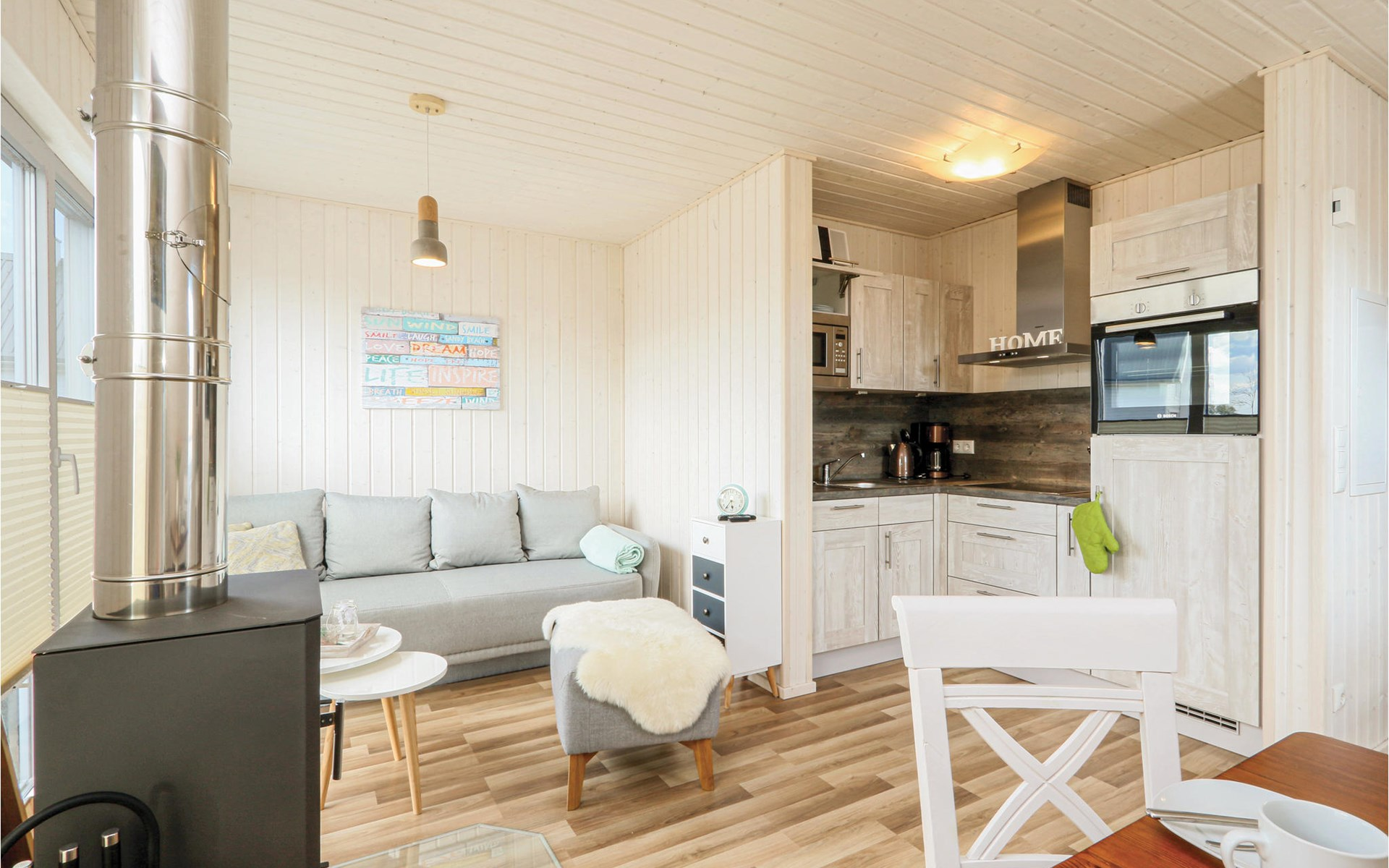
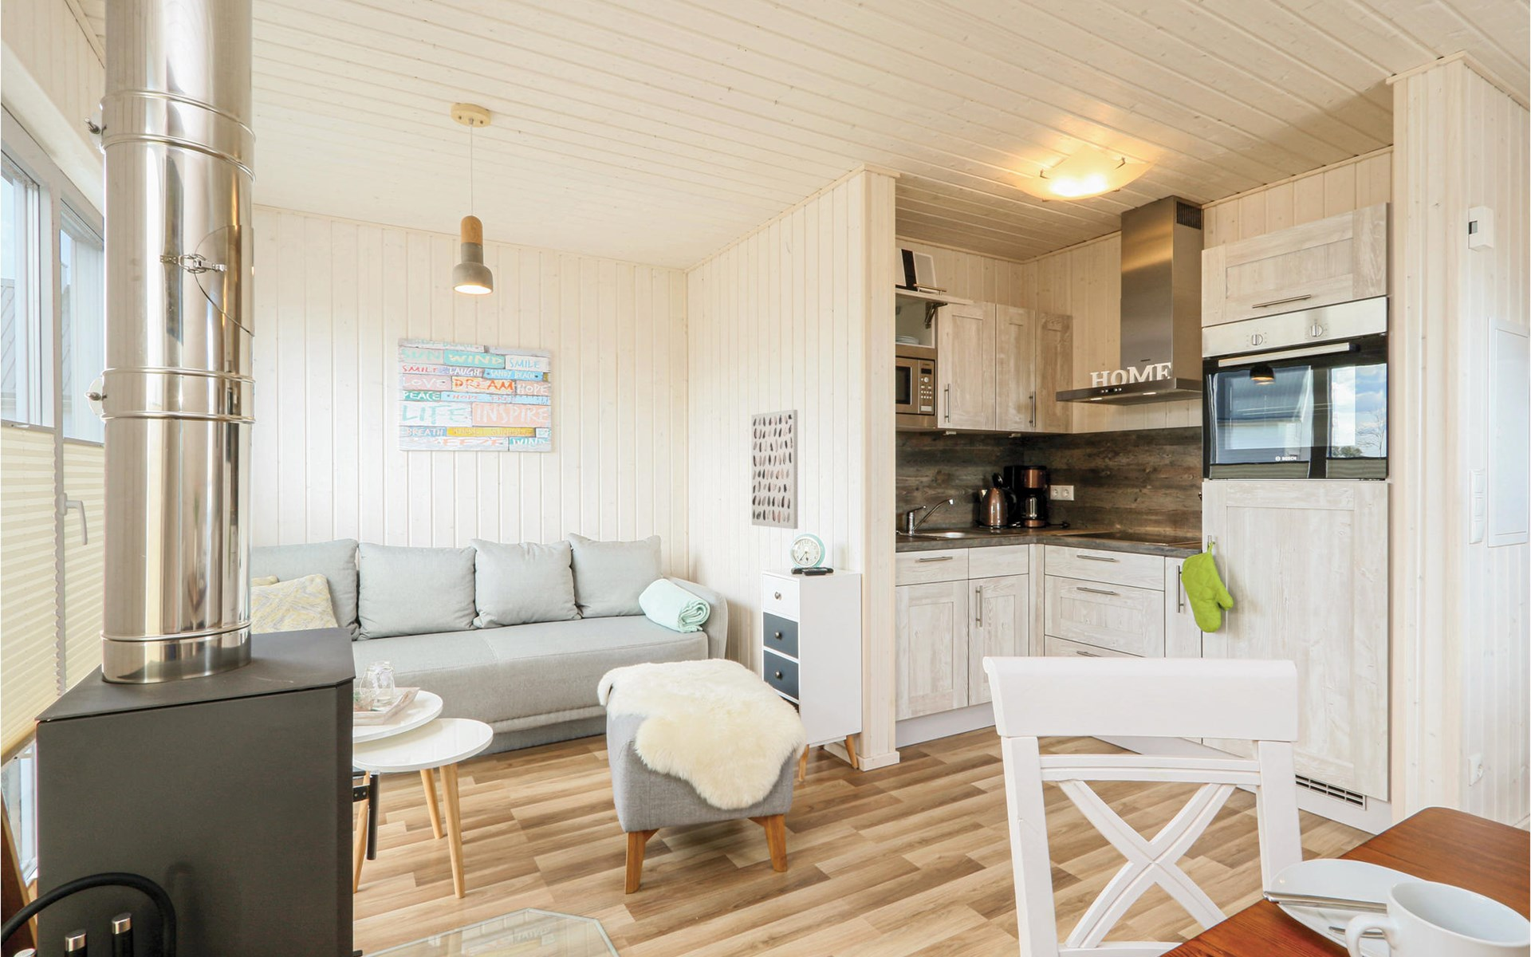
+ wall art (774, 469)
